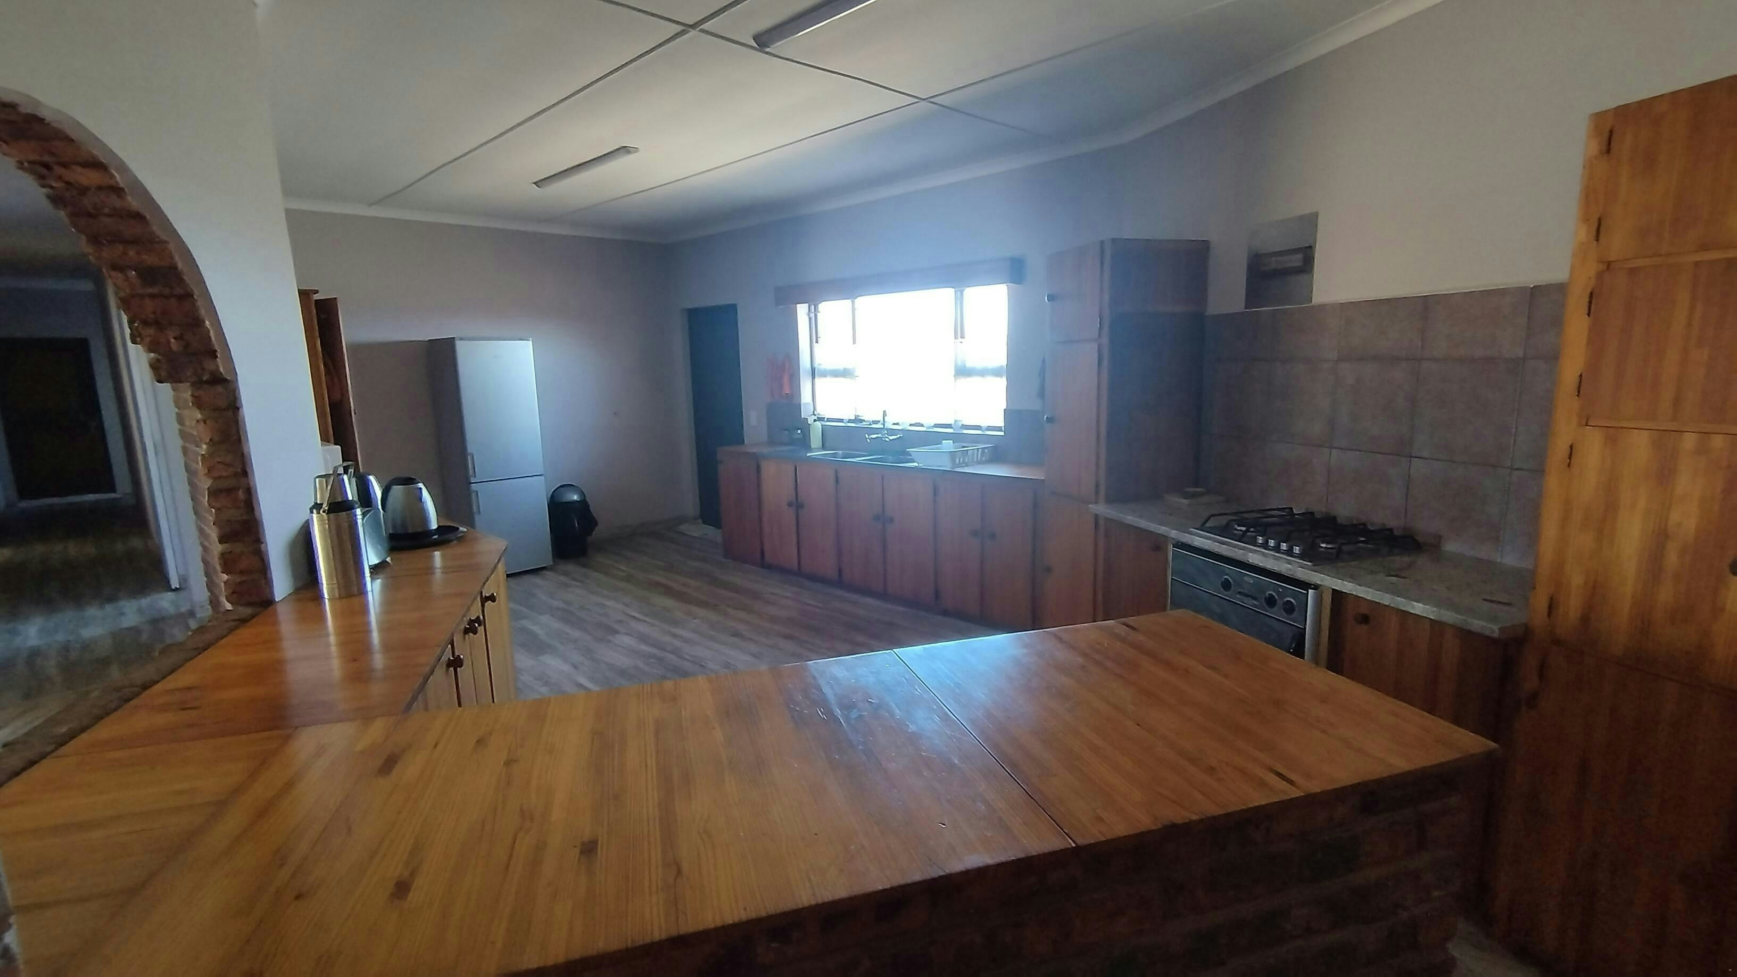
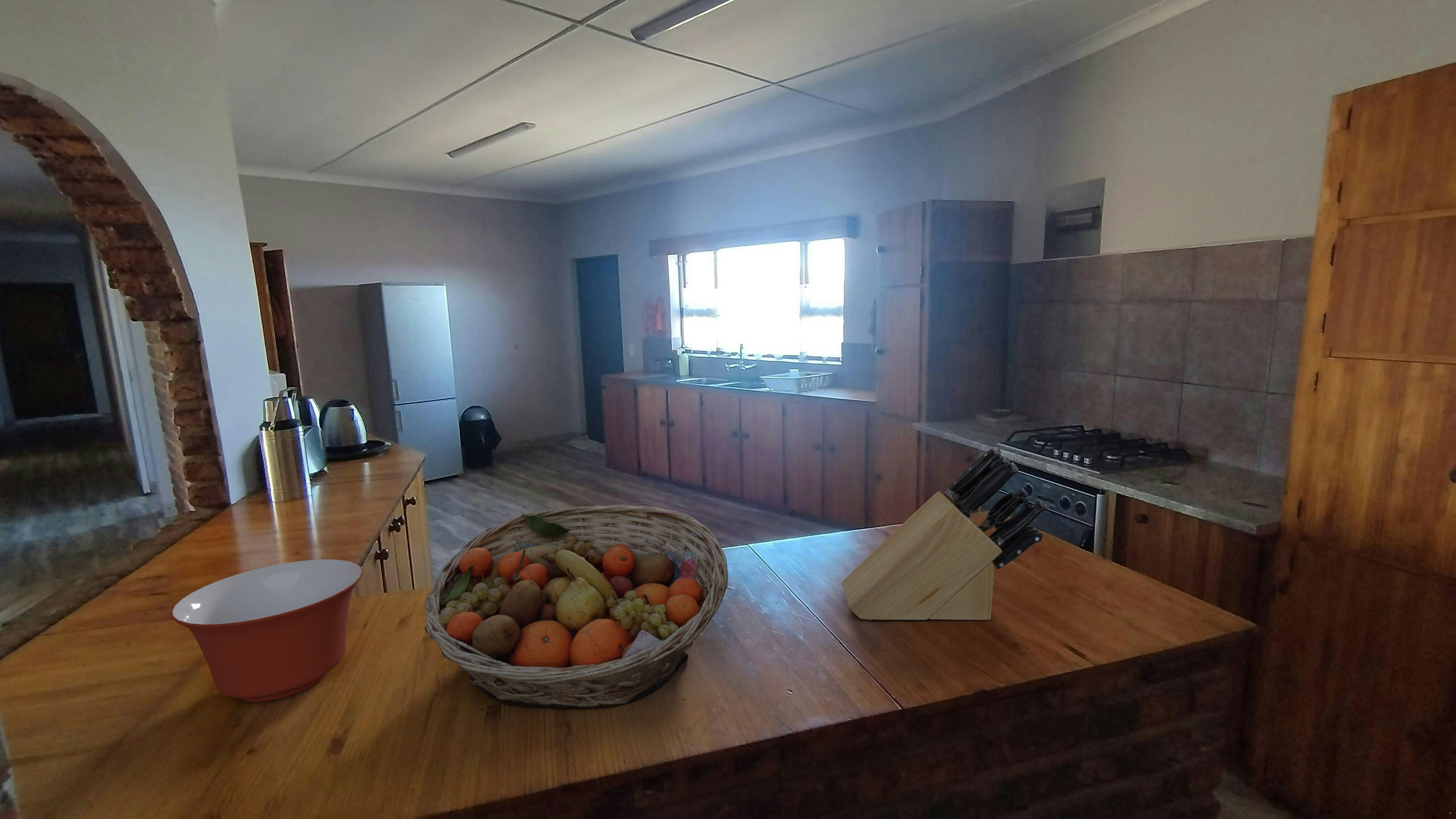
+ mixing bowl (279, 634)
+ knife block (939, 531)
+ fruit basket (581, 596)
